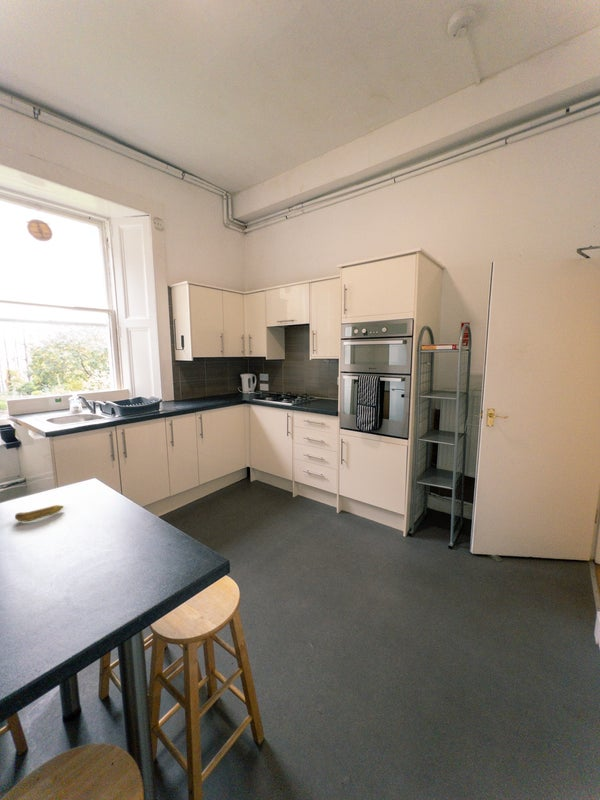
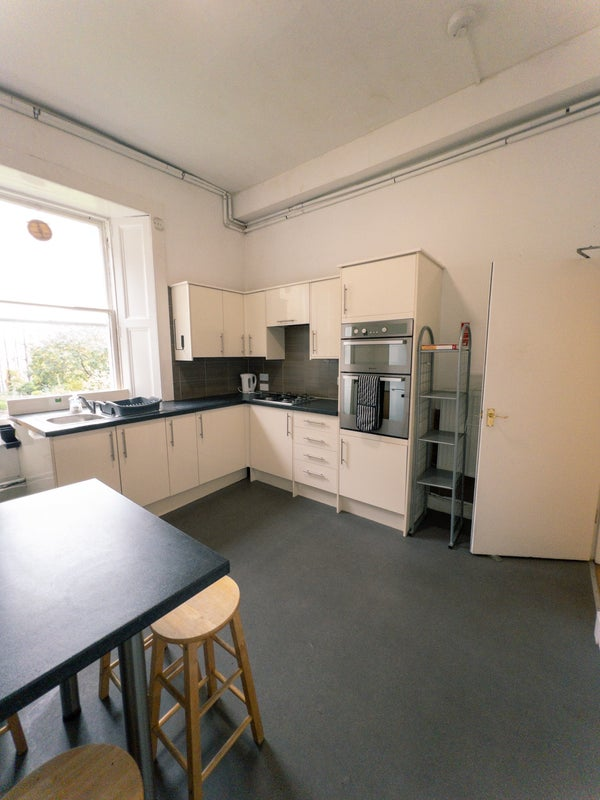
- banana (40, 511)
